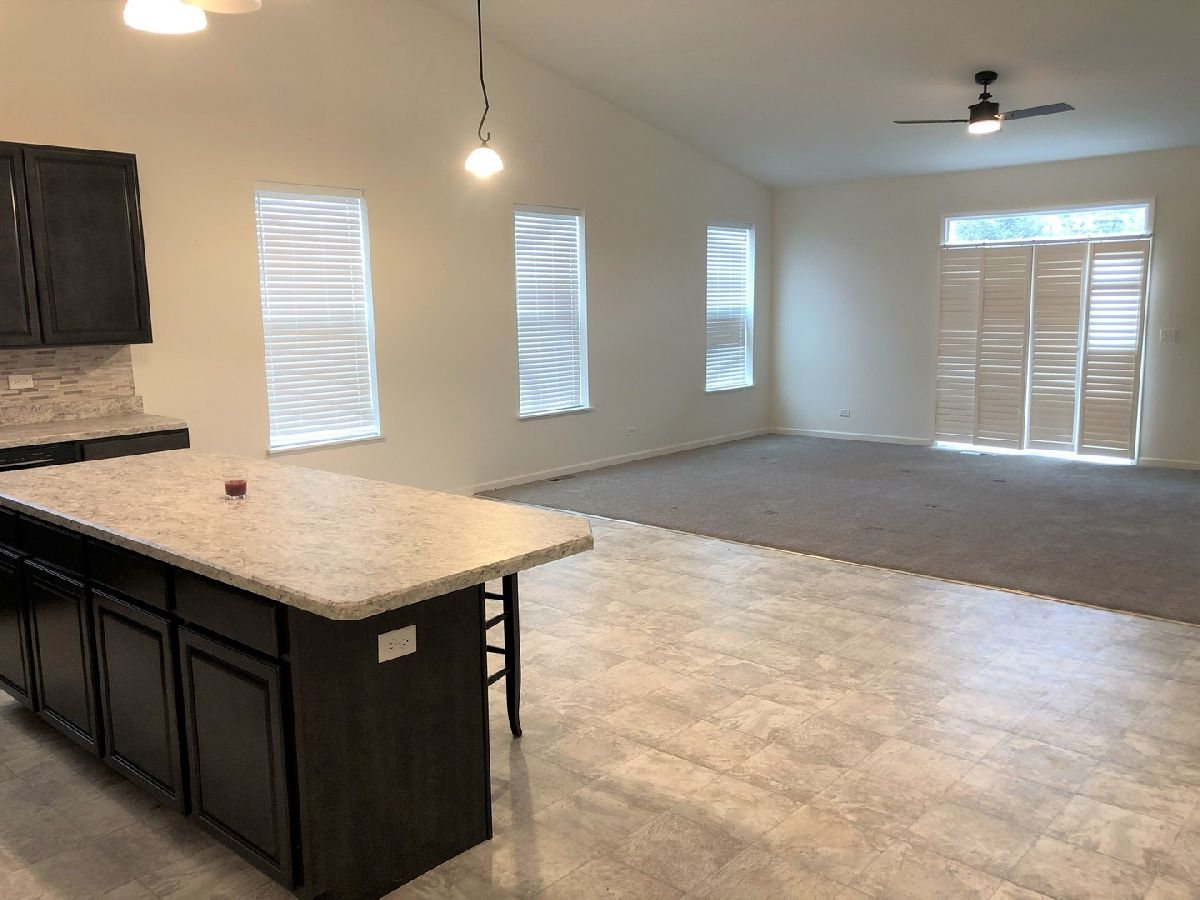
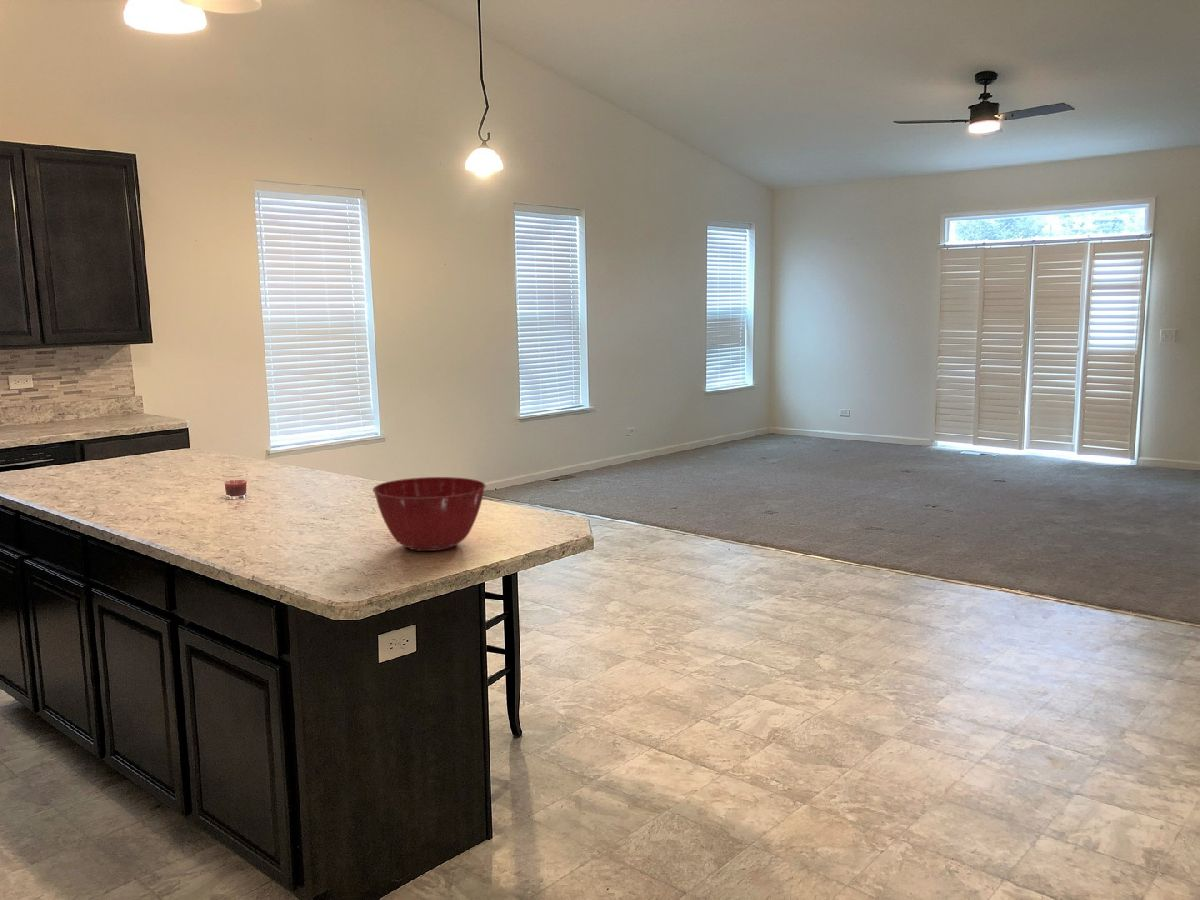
+ mixing bowl (431, 515)
